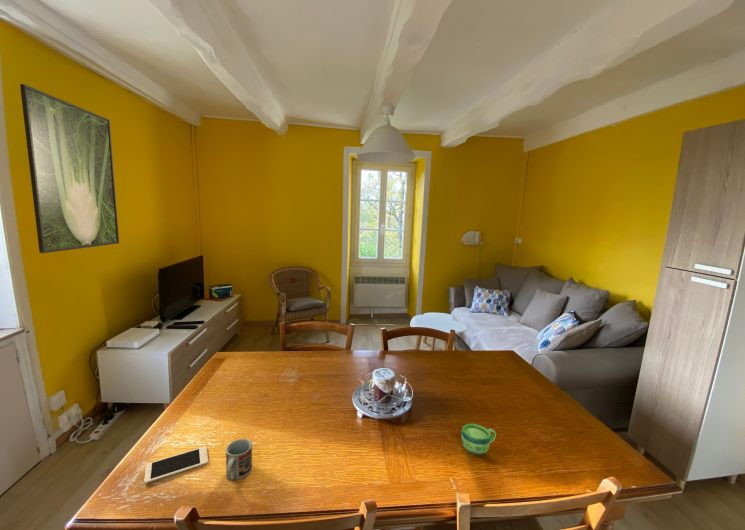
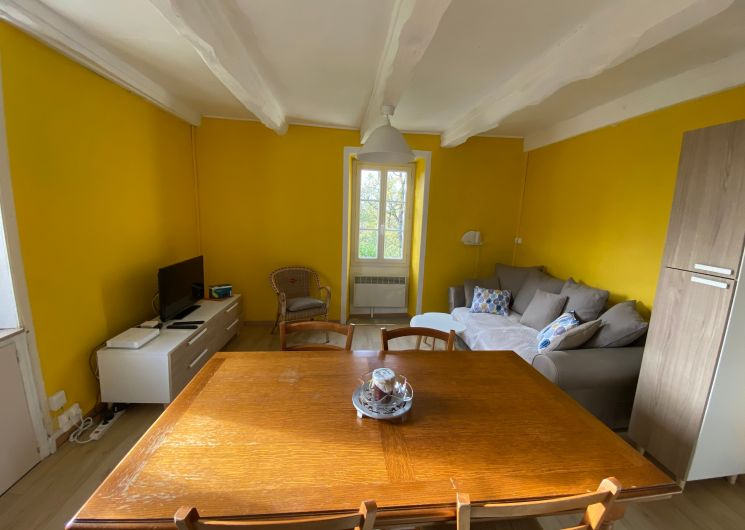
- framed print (78, 178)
- cup (478, 438)
- cup (237, 462)
- cell phone (177, 463)
